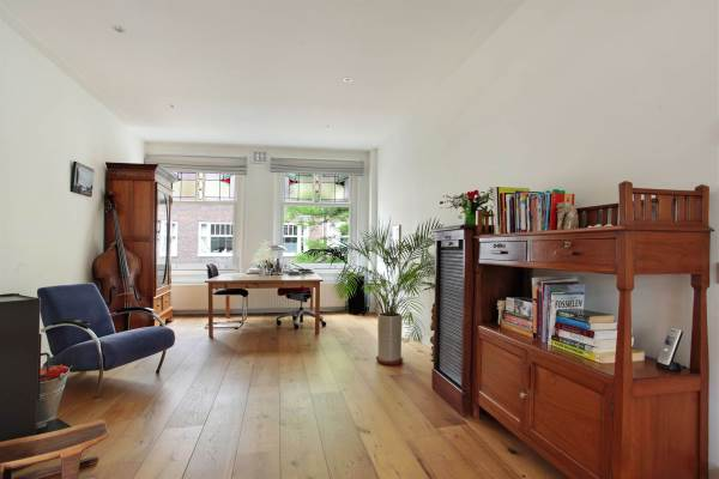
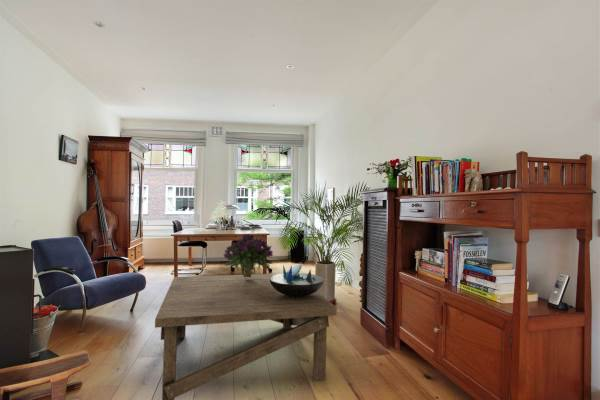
+ bouquet (248, 255)
+ decorative bowl (296, 278)
+ coffee table (242, 321)
